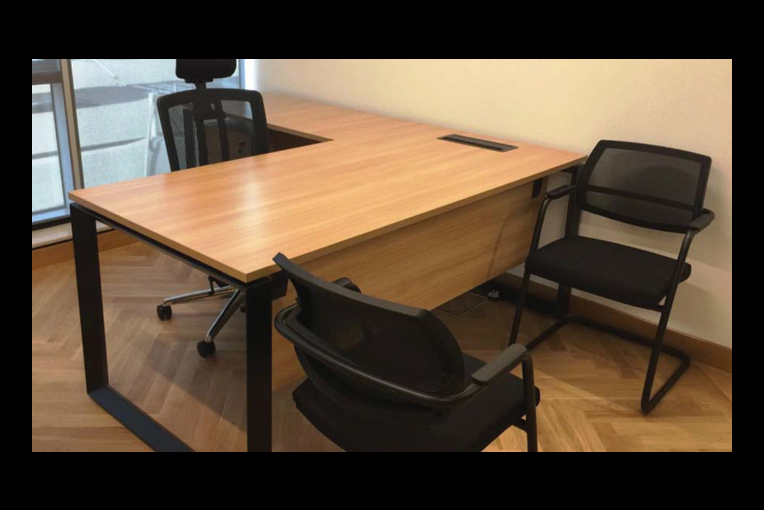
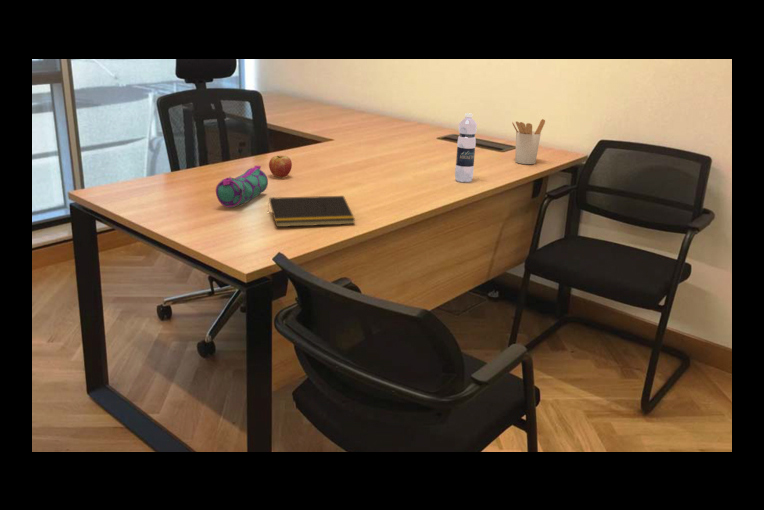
+ water bottle (466, 147)
+ notepad (311, 210)
+ fruit (280, 165)
+ pencil case (243, 186)
+ utensil holder (525, 141)
